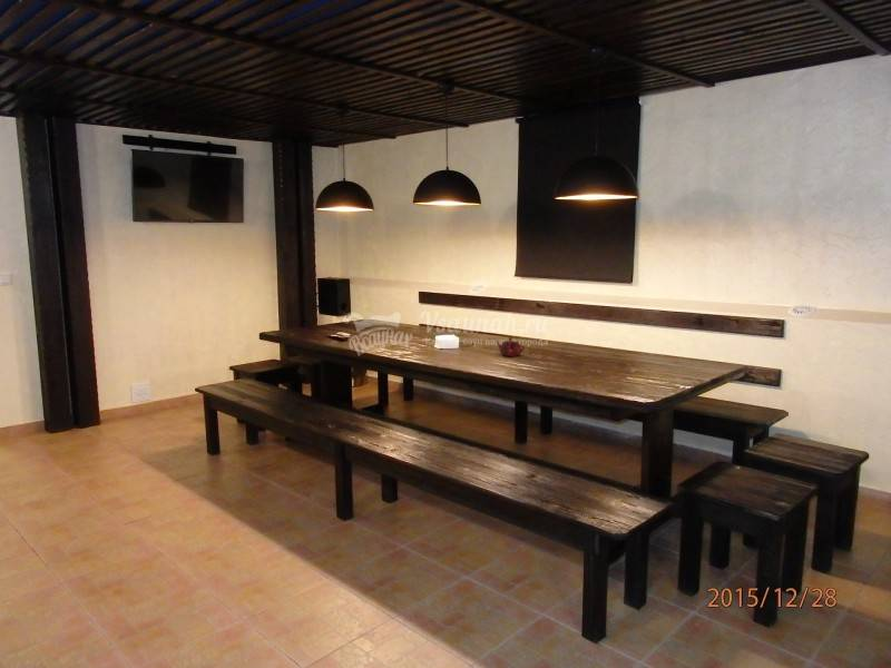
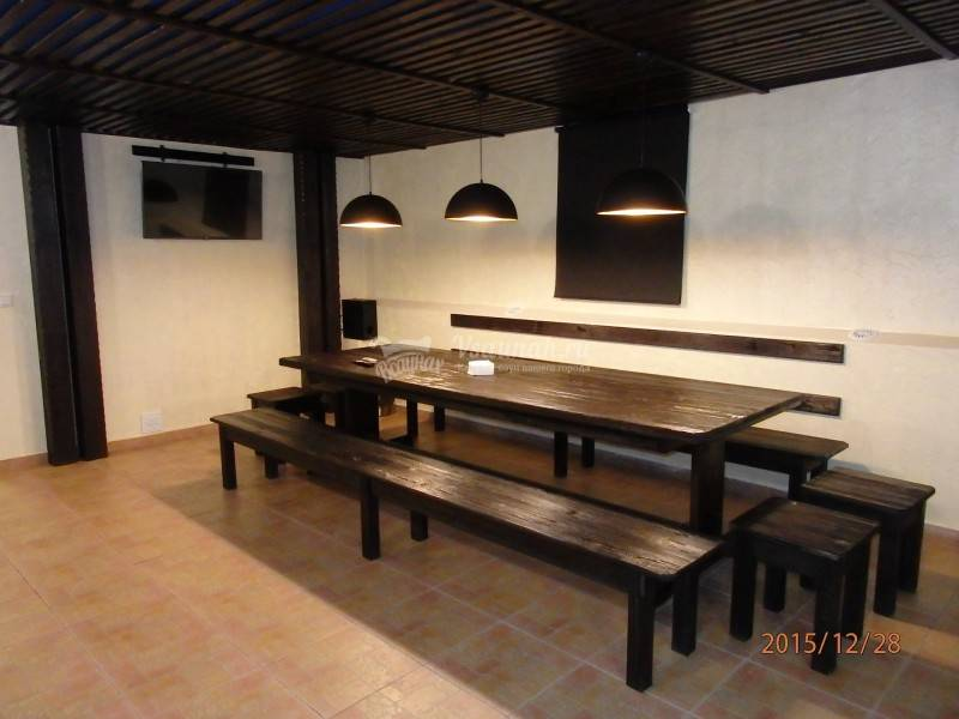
- teapot (509, 345)
